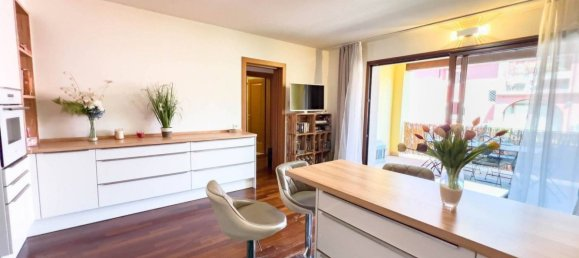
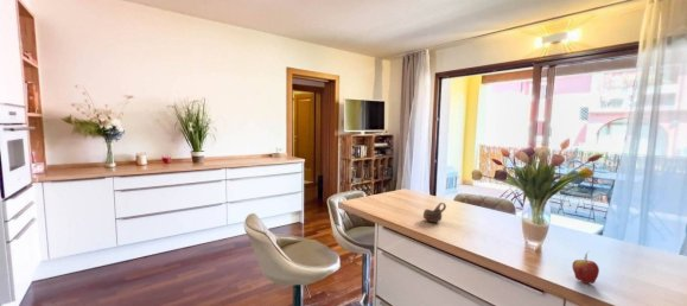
+ cup (434, 212)
+ fruit (585, 266)
